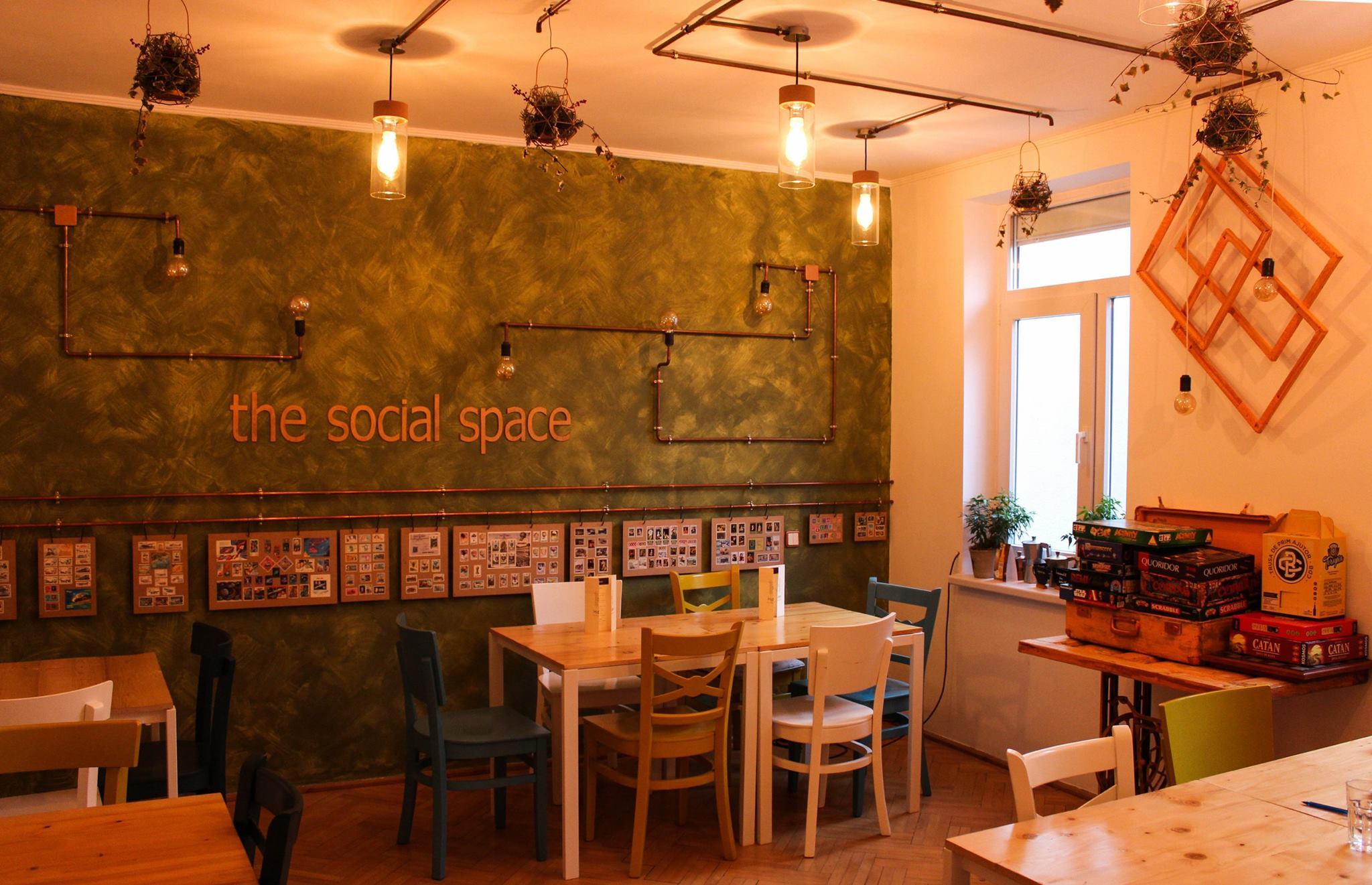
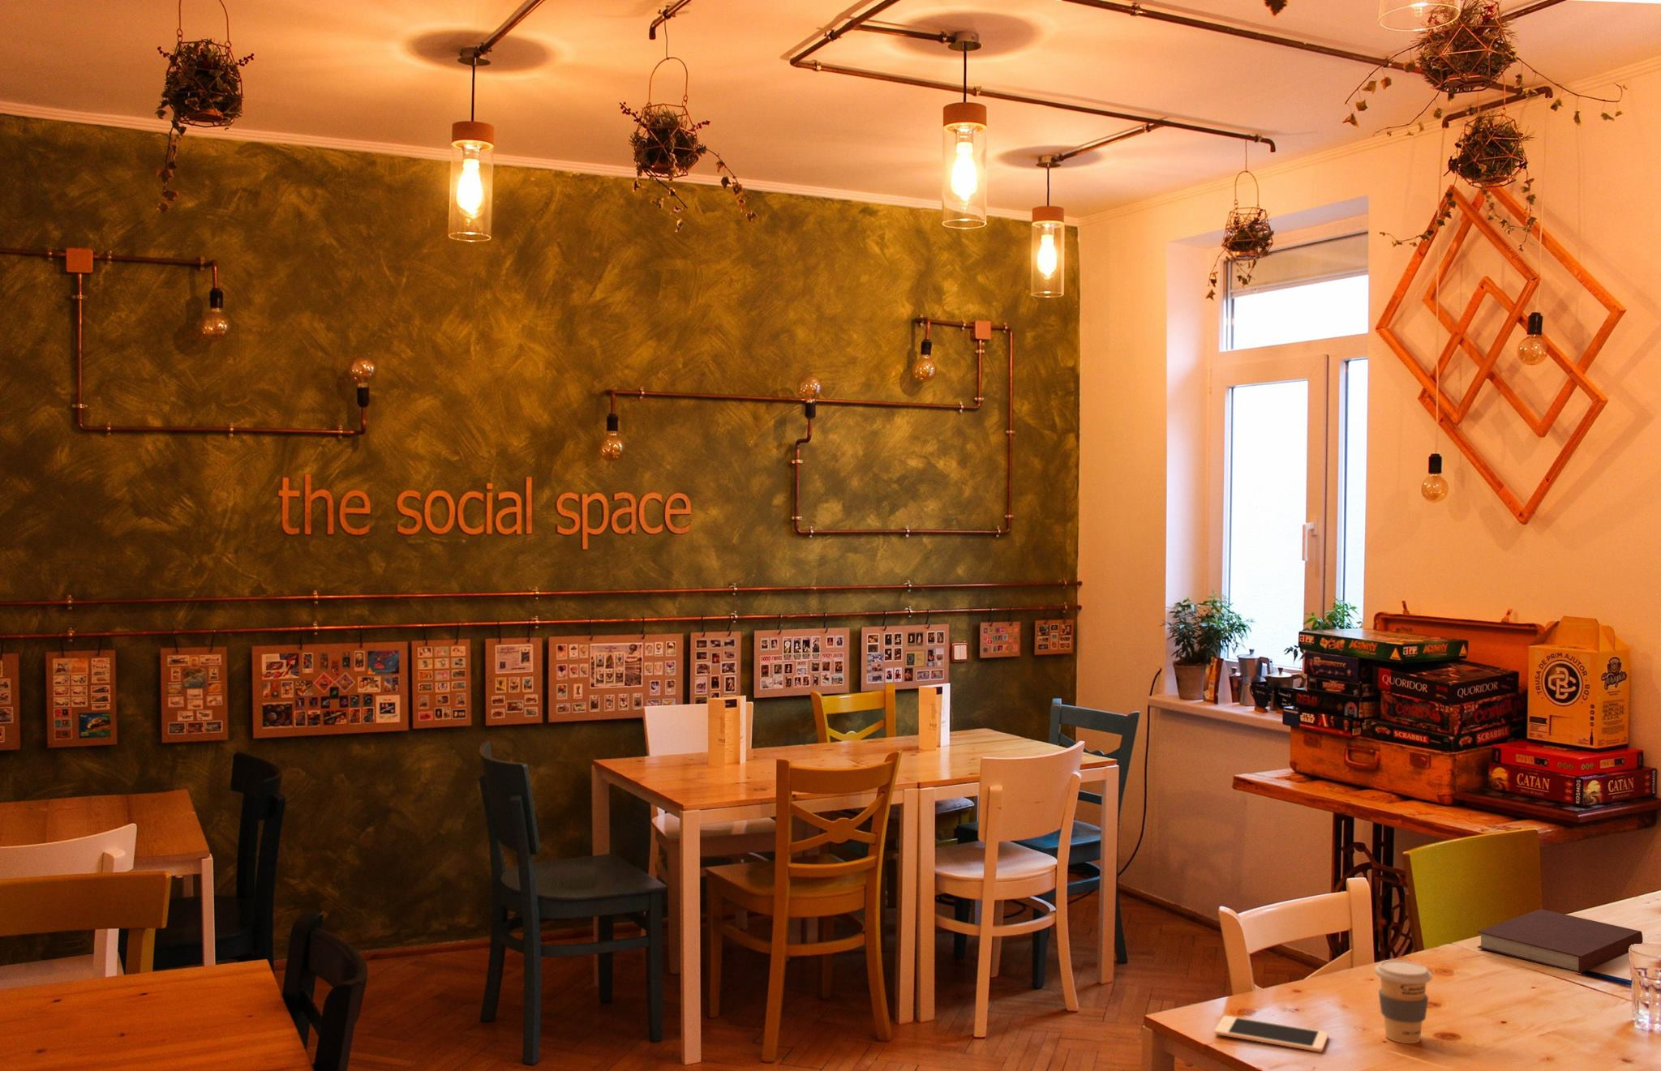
+ notebook (1559, 939)
+ coffee cup (1402, 1002)
+ cell phone (1271, 1033)
